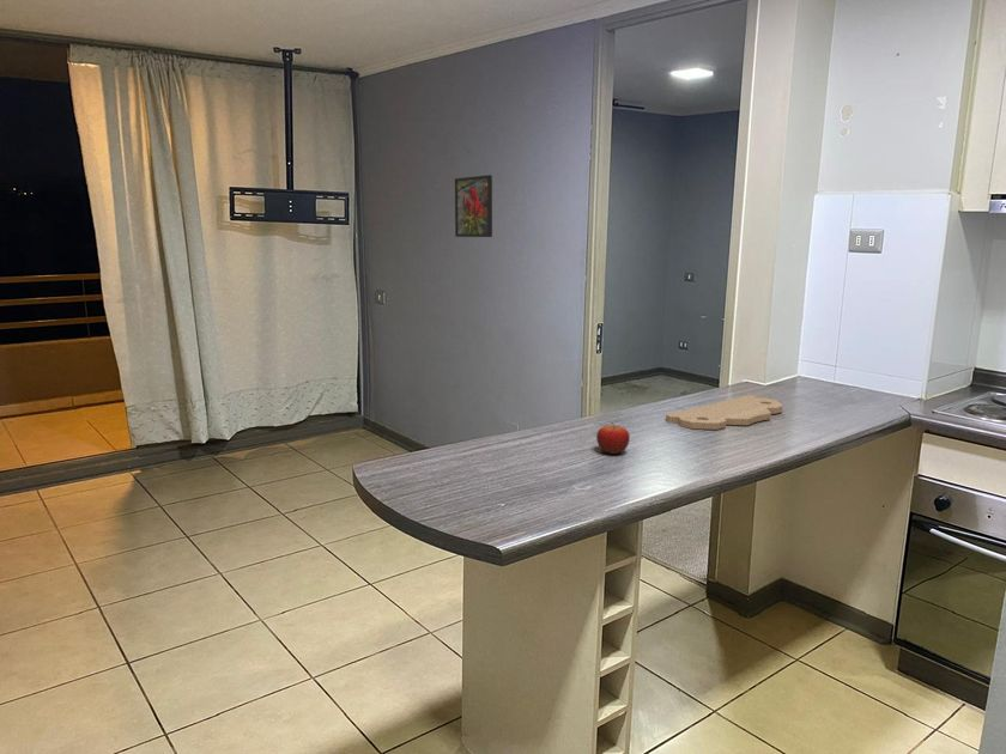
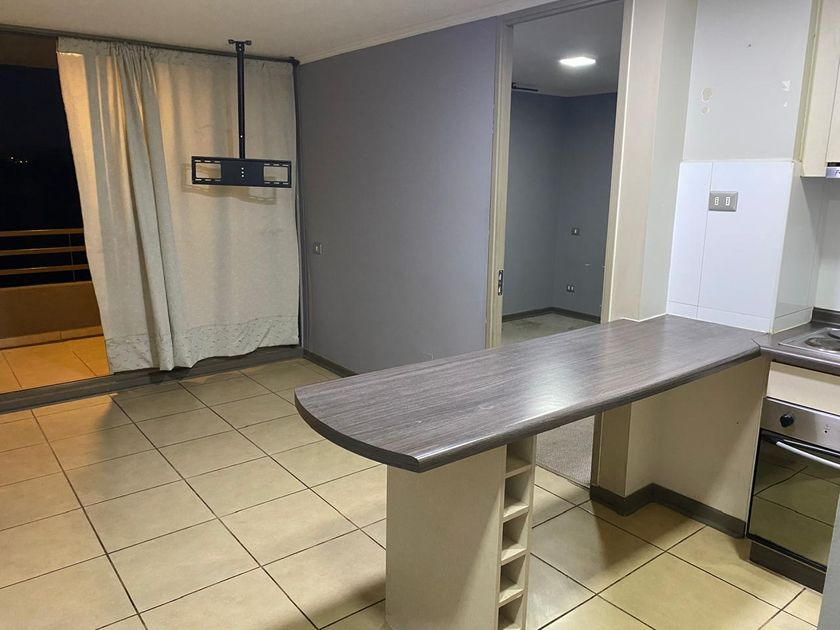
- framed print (472, 207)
- cutting board (732, 412)
- fruit (612, 436)
